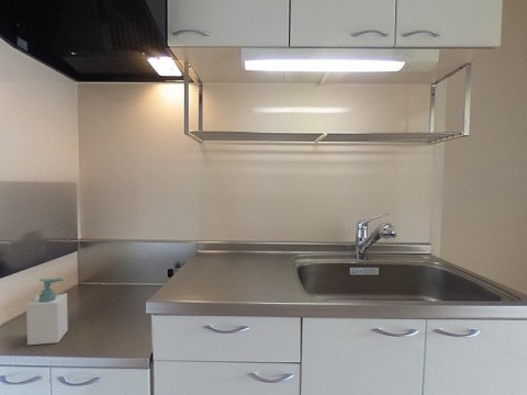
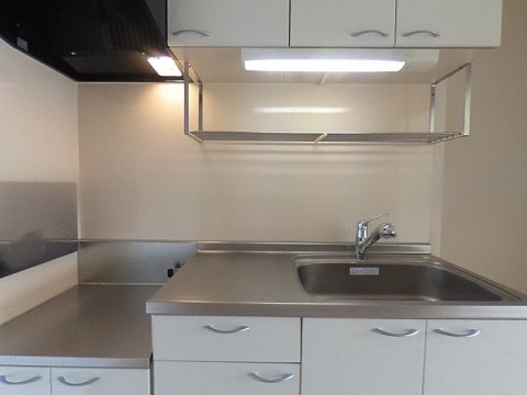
- soap bottle (47, 308)
